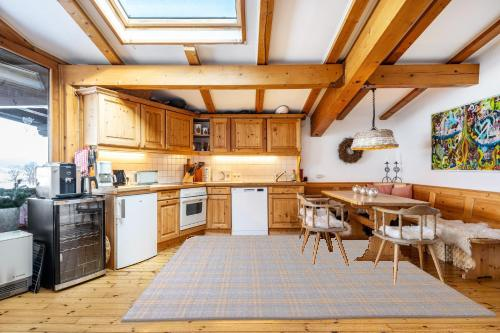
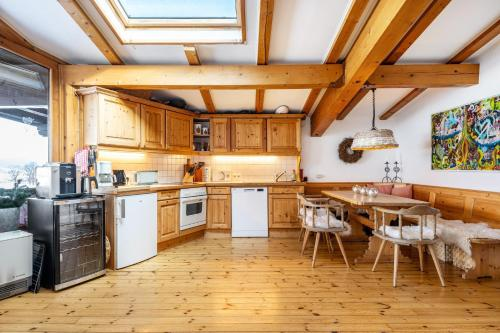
- rug (287, 261)
